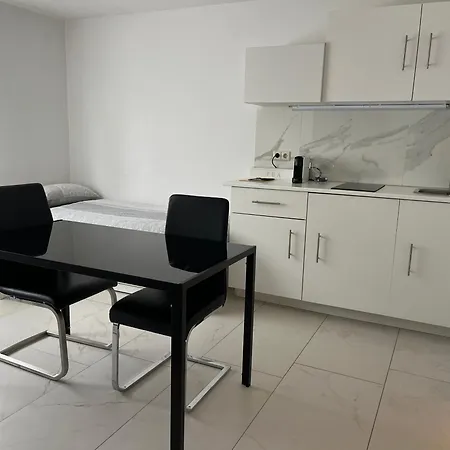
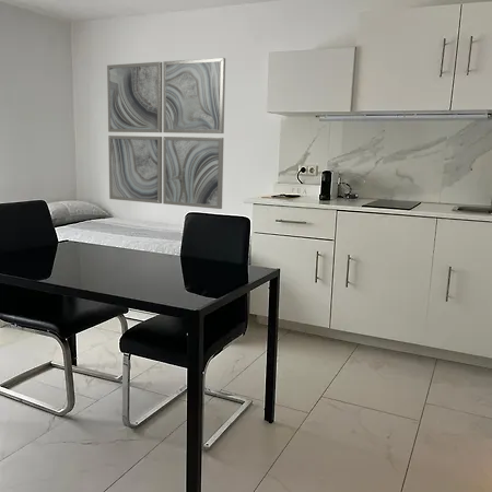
+ wall art (163, 137)
